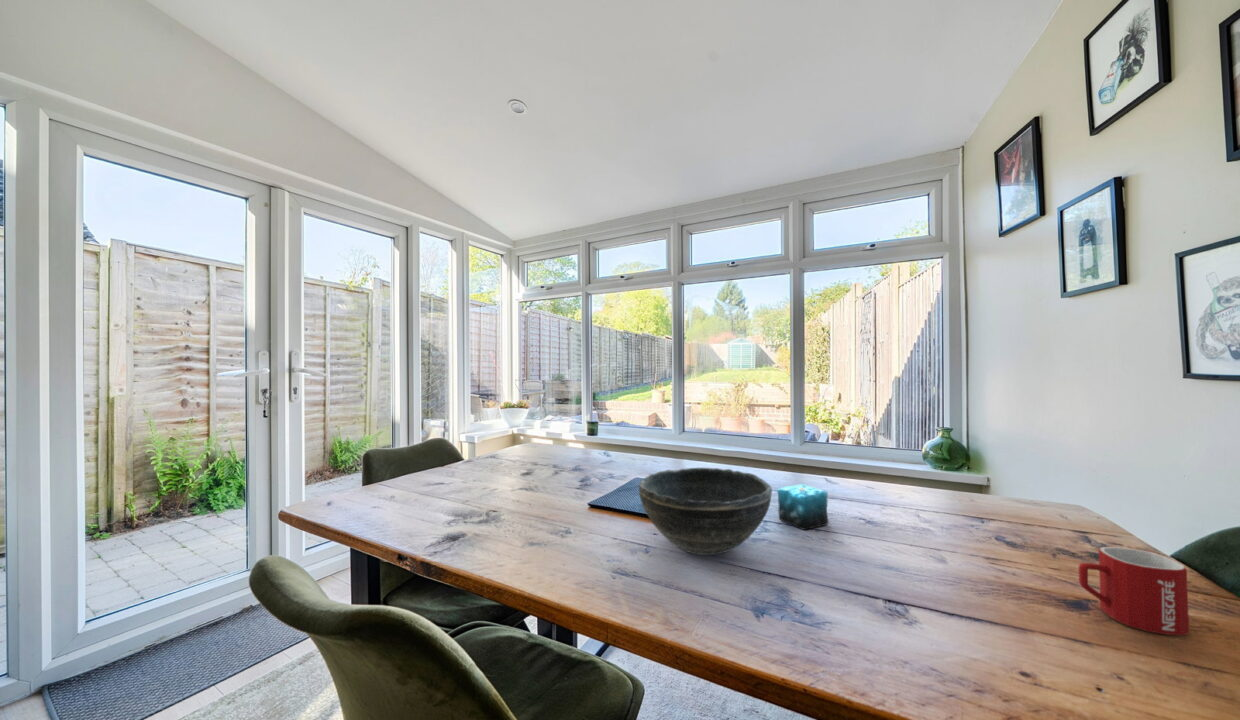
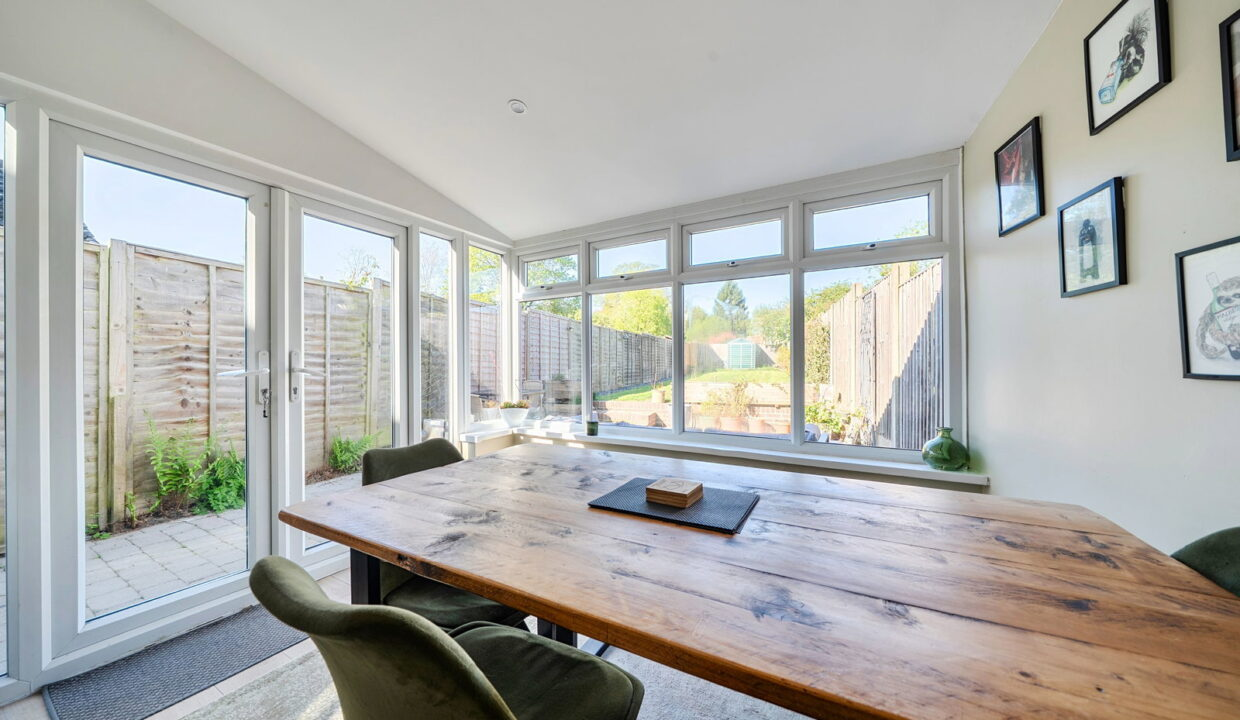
- bowl (703, 512)
- mug (1127, 586)
- candle (802, 498)
